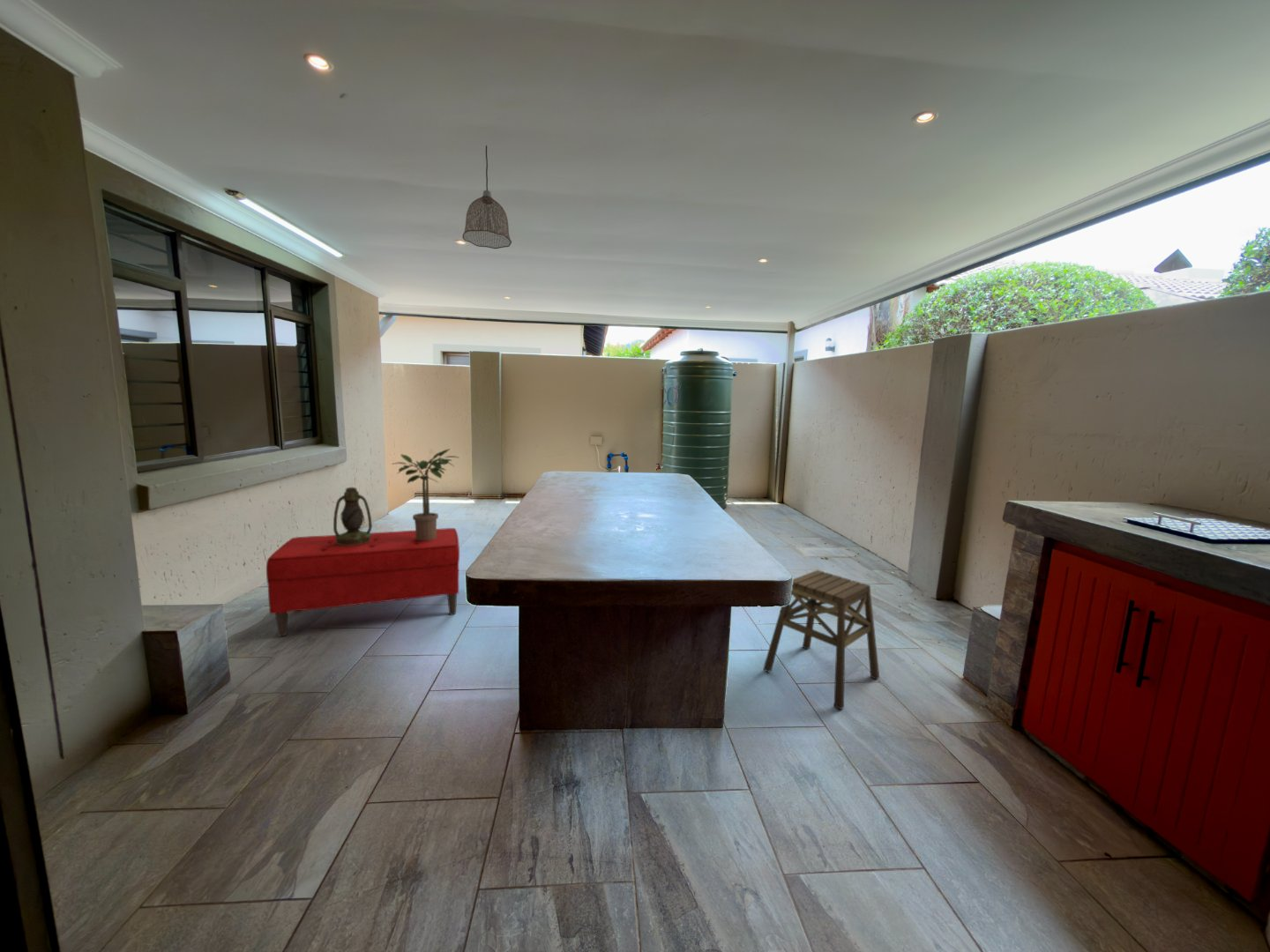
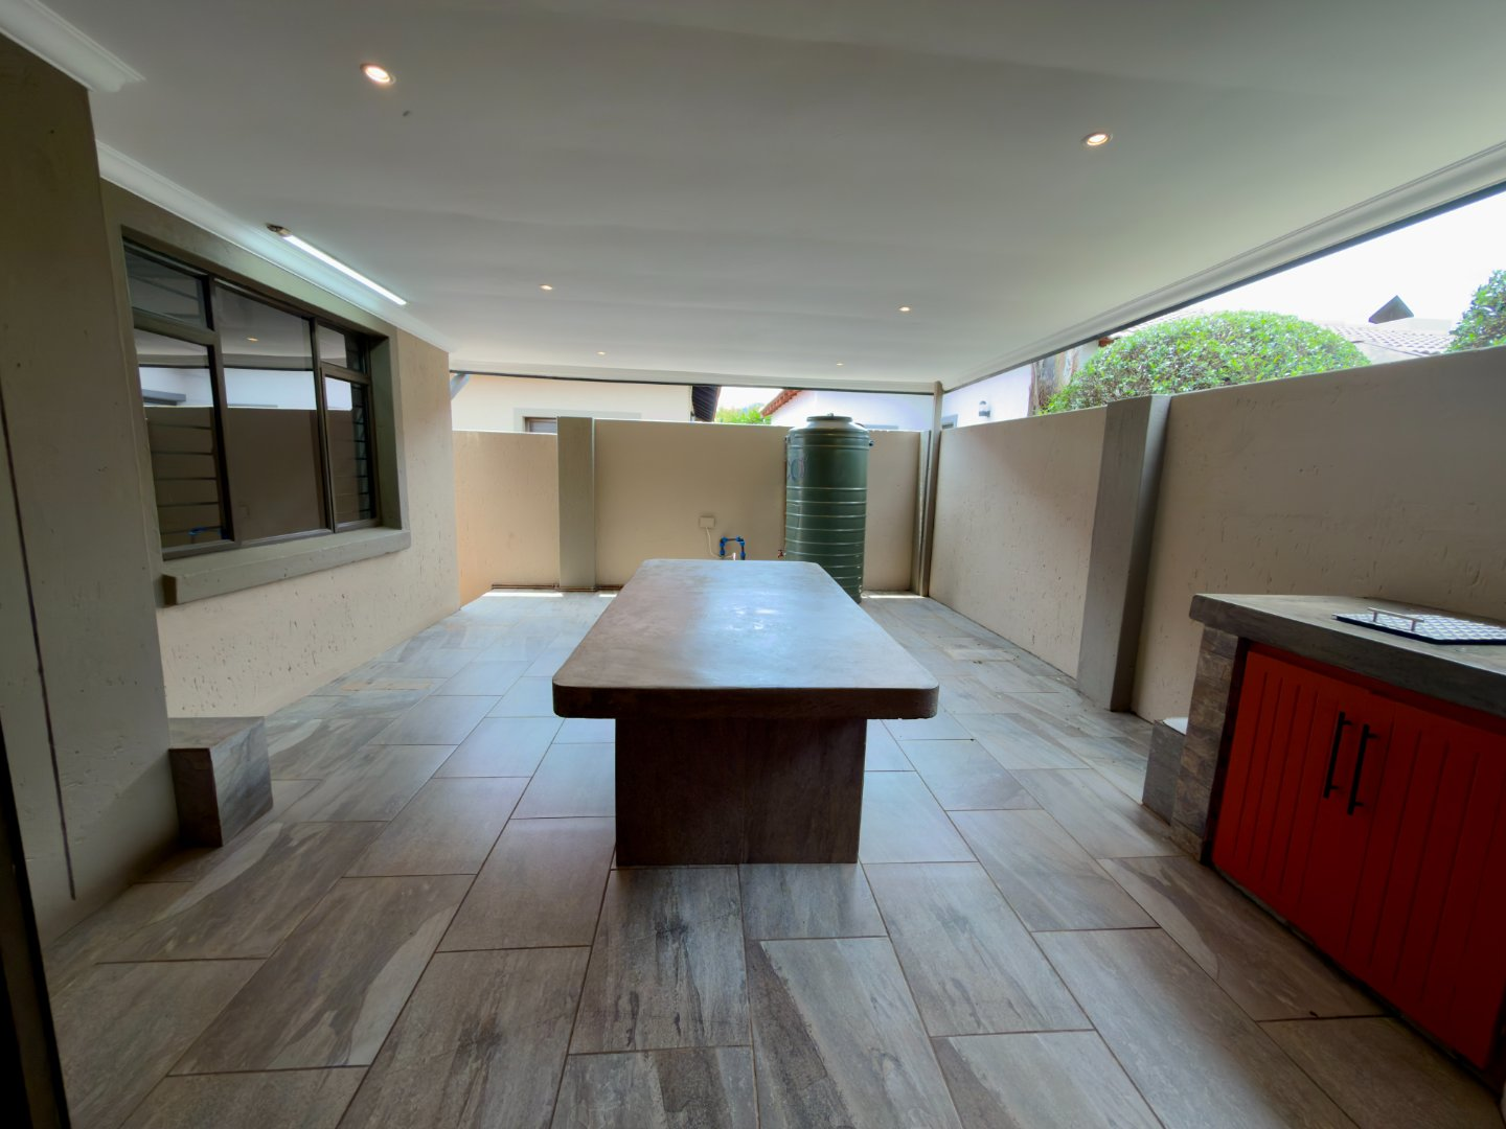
- potted plant (428, 492)
- pendant lamp (487, 193)
- bench (375, 576)
- lantern (352, 514)
- stool (825, 628)
